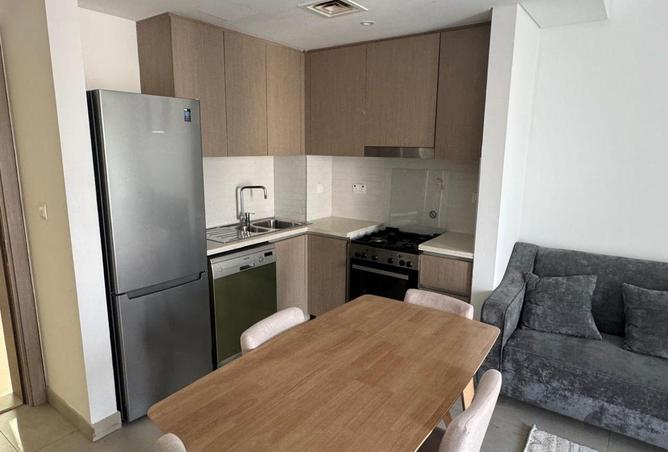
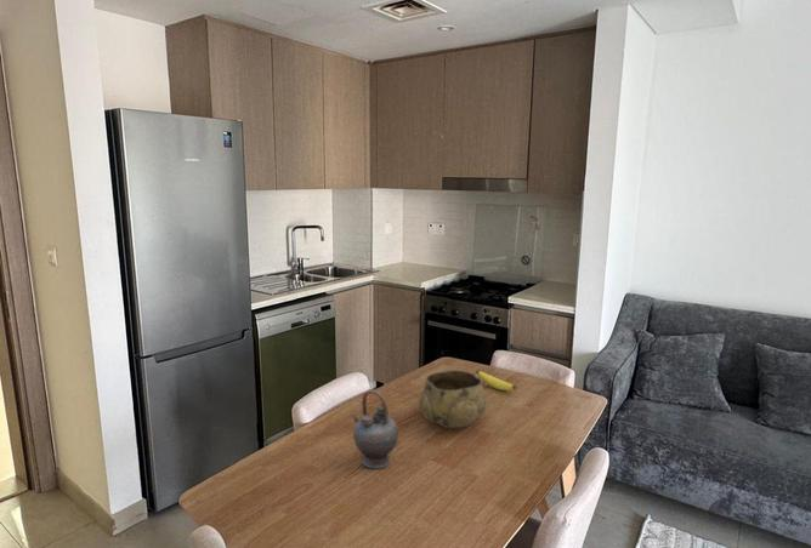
+ teapot (372, 424)
+ banana (497, 381)
+ decorative bowl (453, 400)
